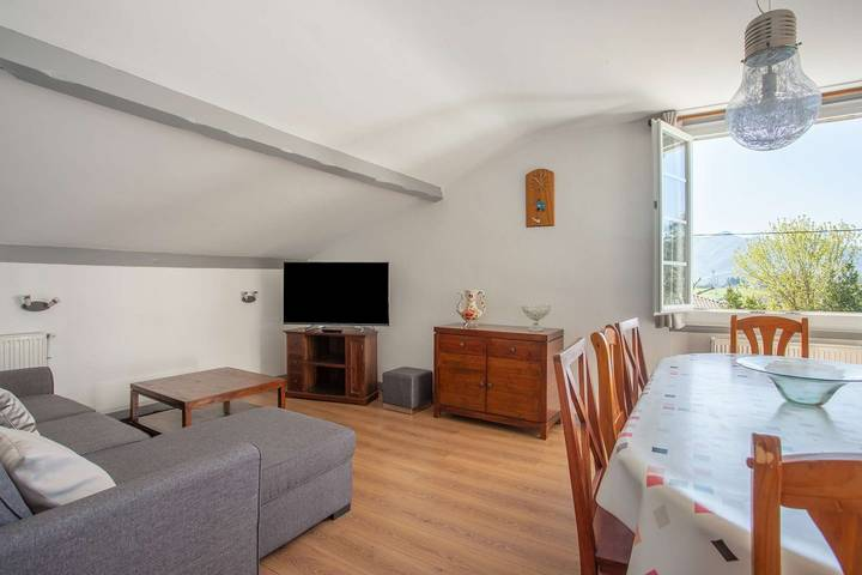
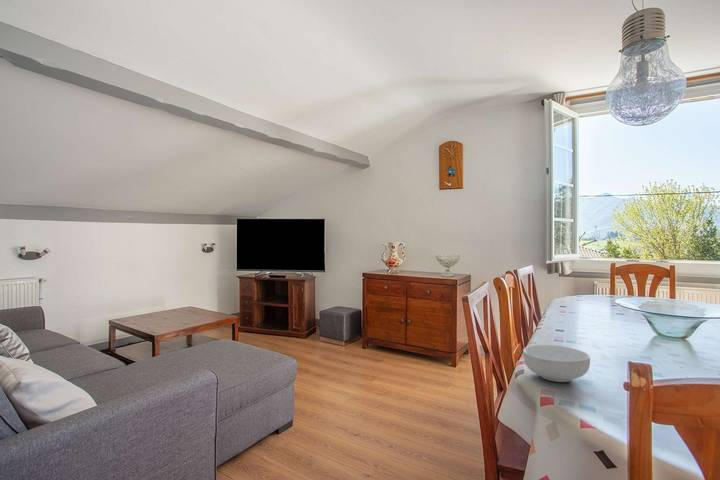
+ cereal bowl (555, 364)
